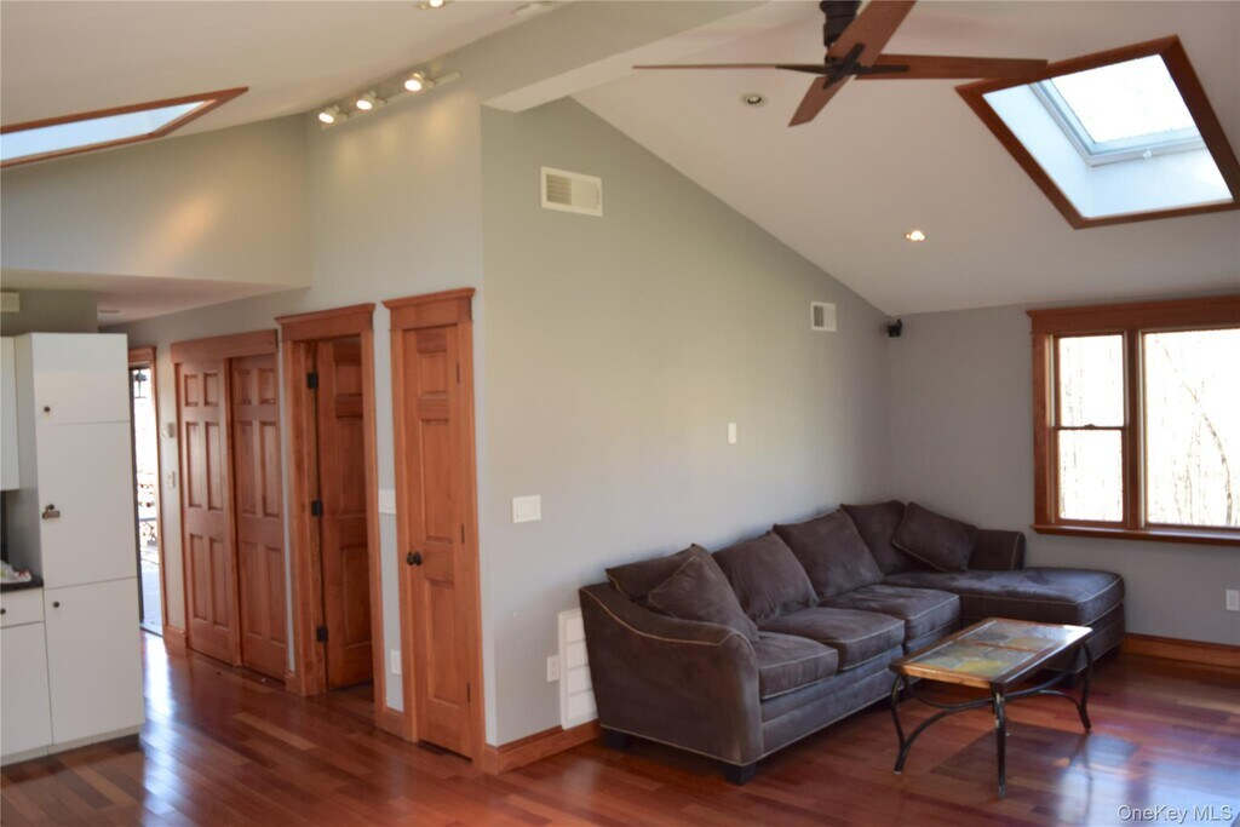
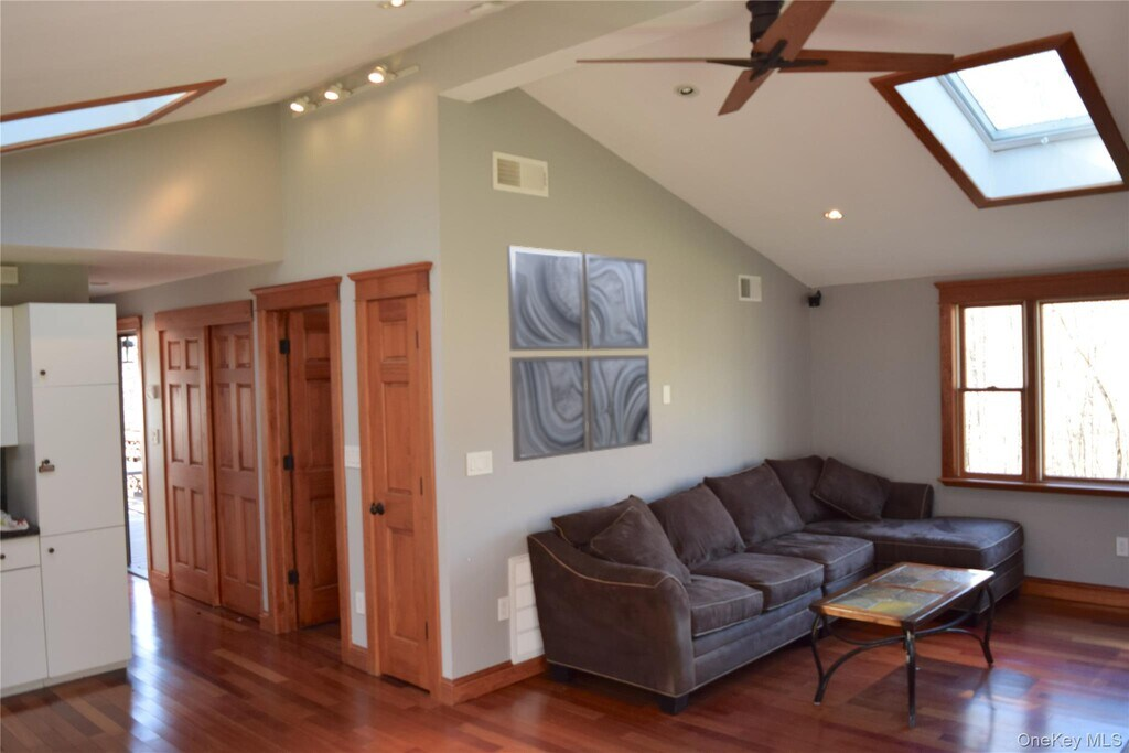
+ wall art (585, 349)
